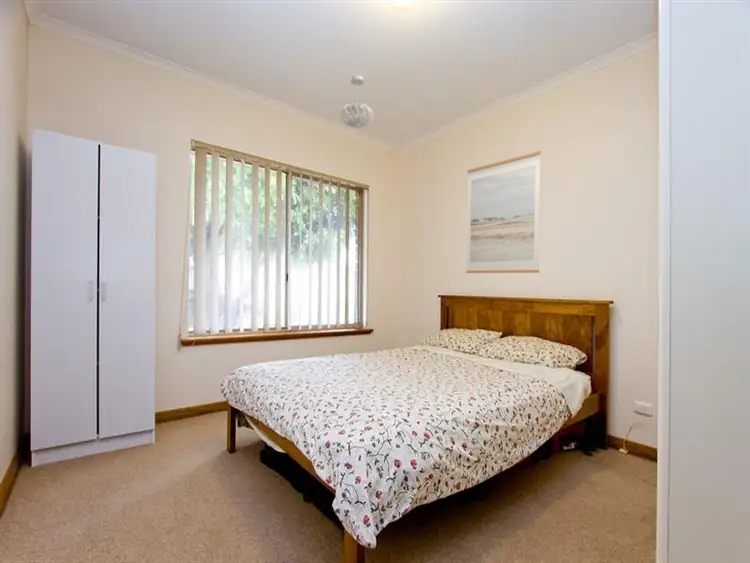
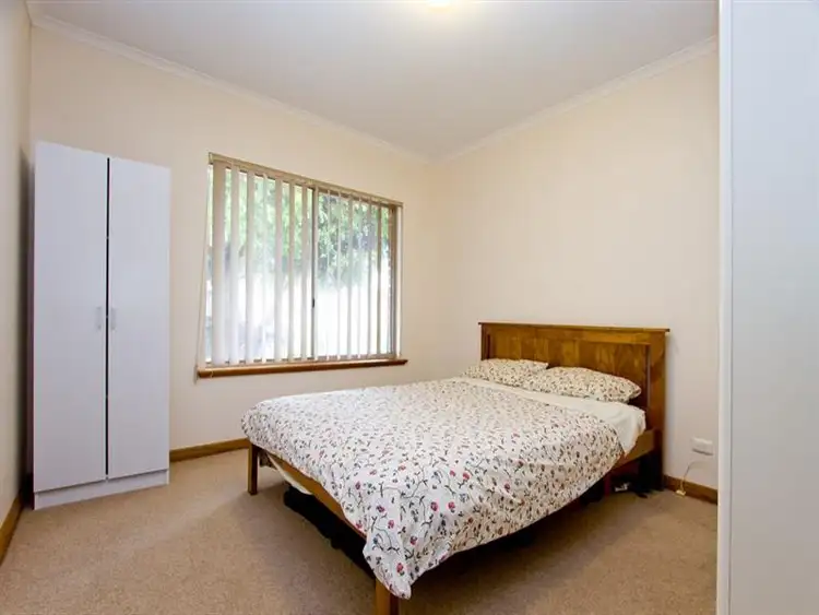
- wall art (500, 217)
- pendant light (357, 104)
